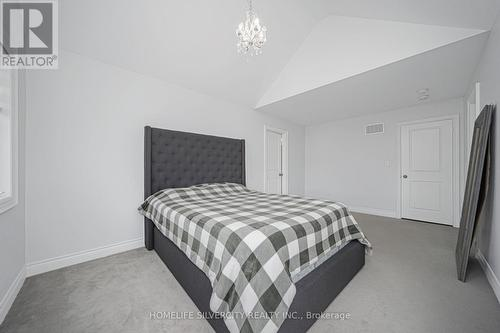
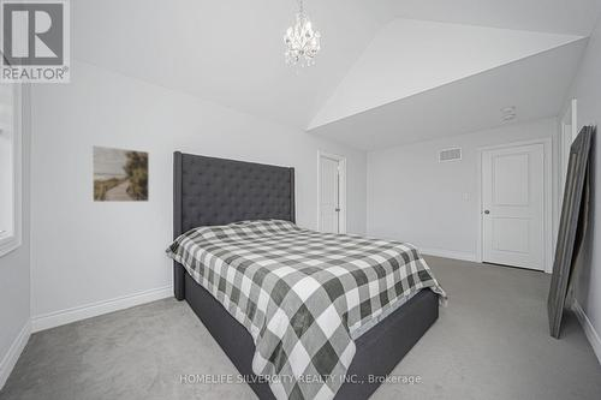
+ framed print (121, 175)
